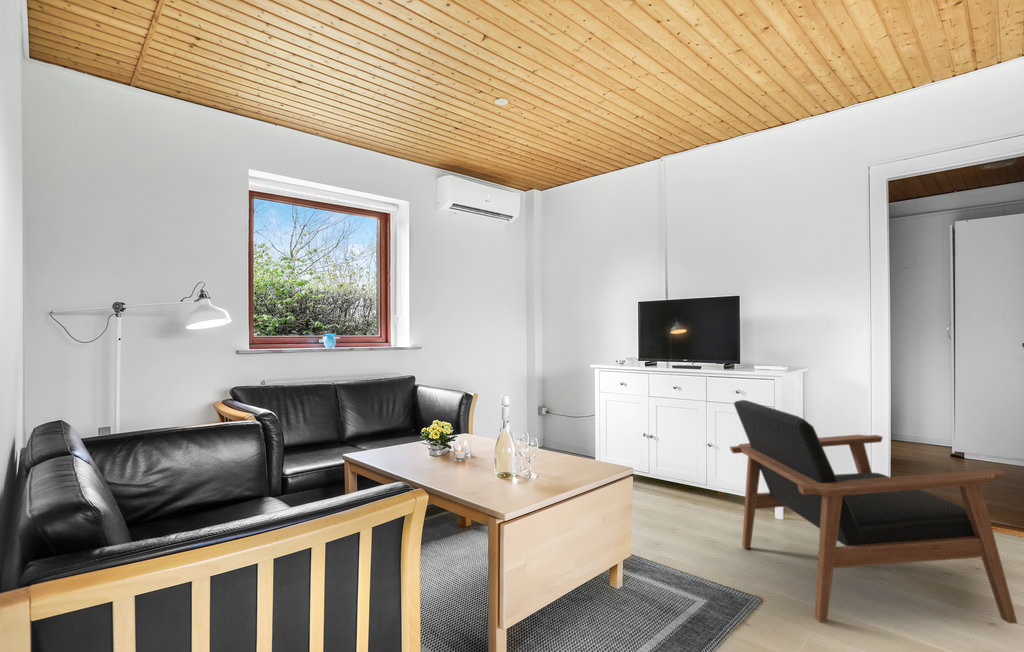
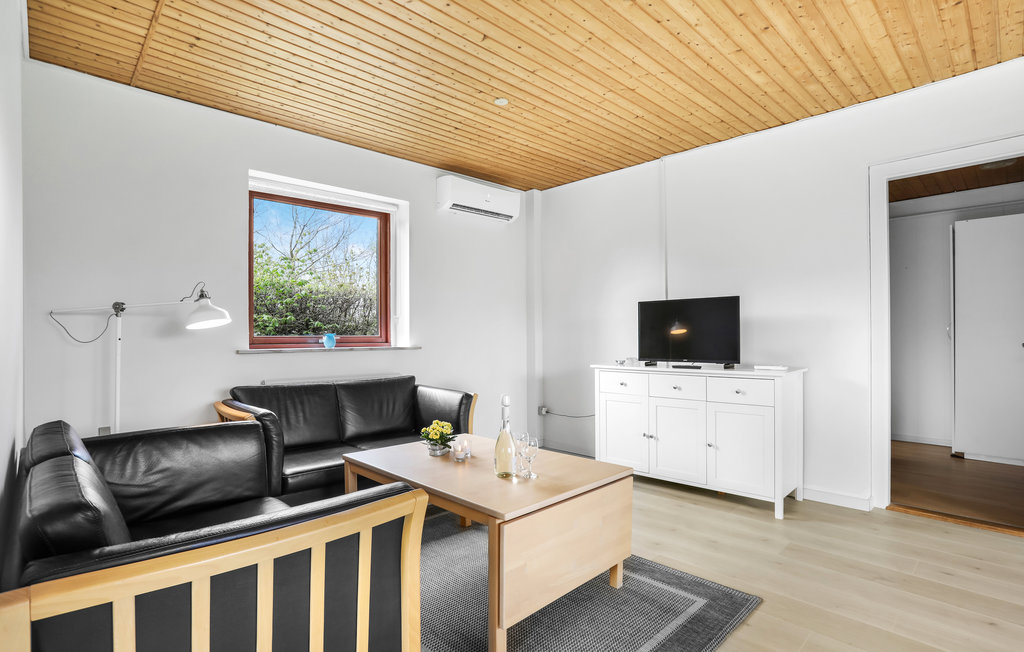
- armchair (850, 493)
